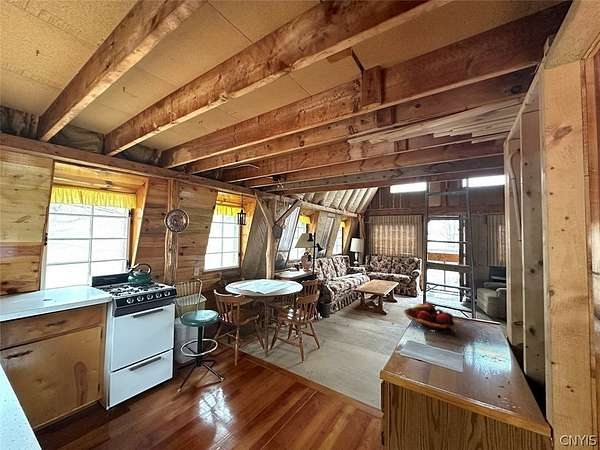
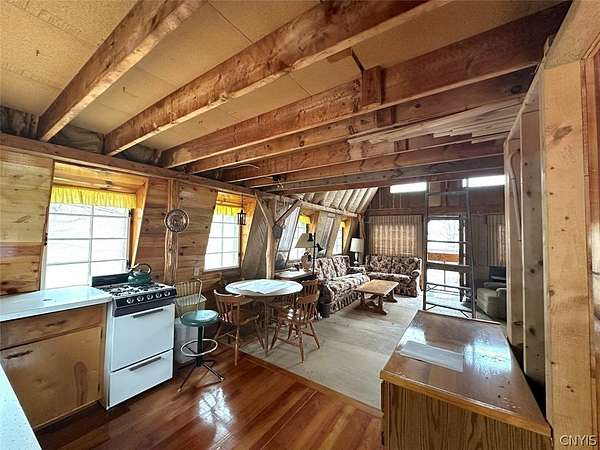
- fruit basket (429, 315)
